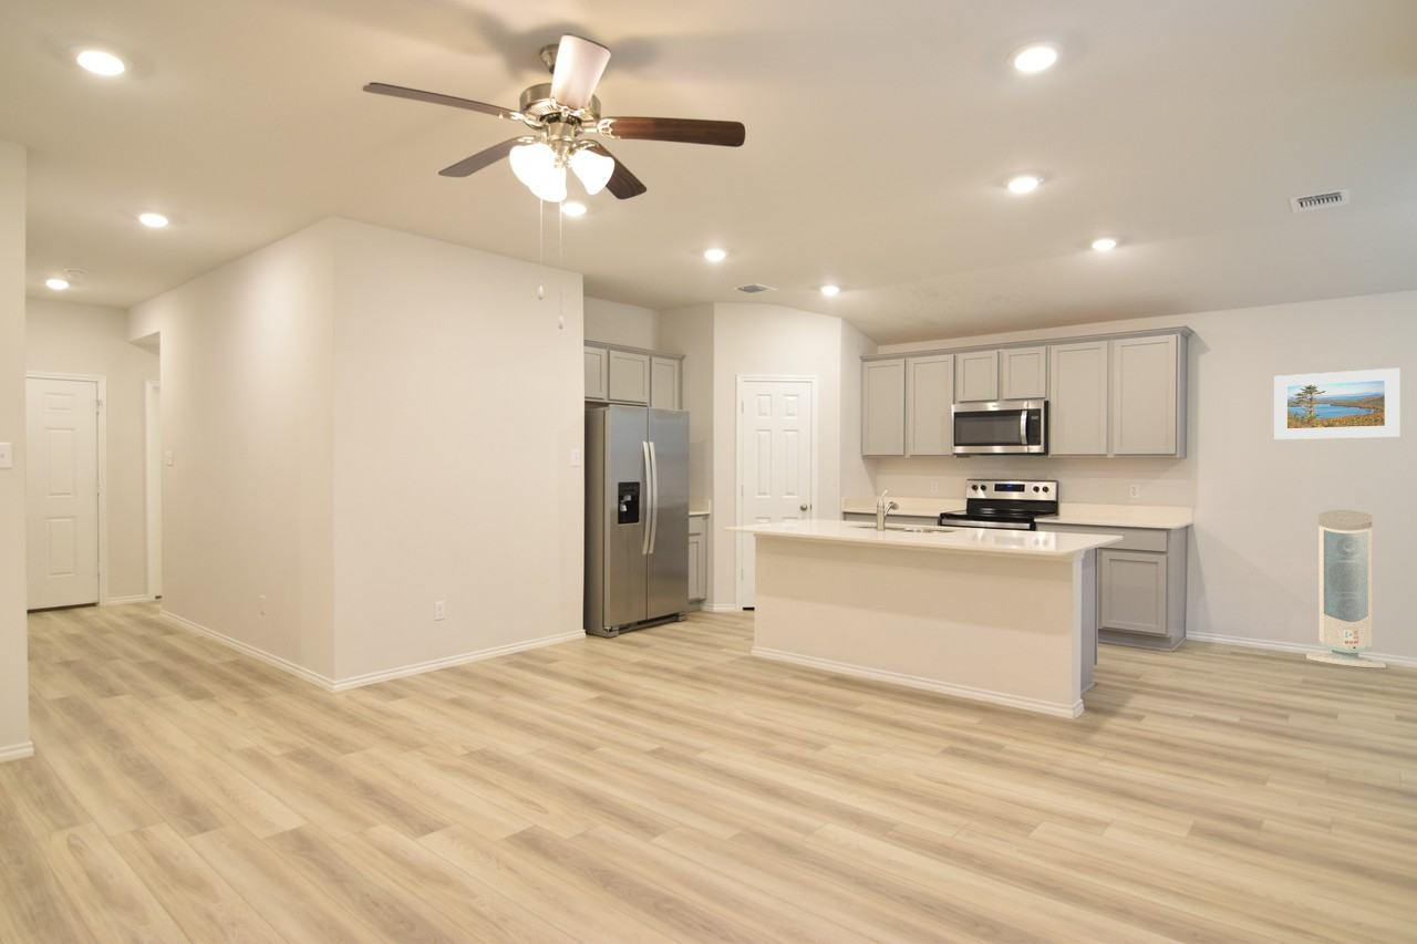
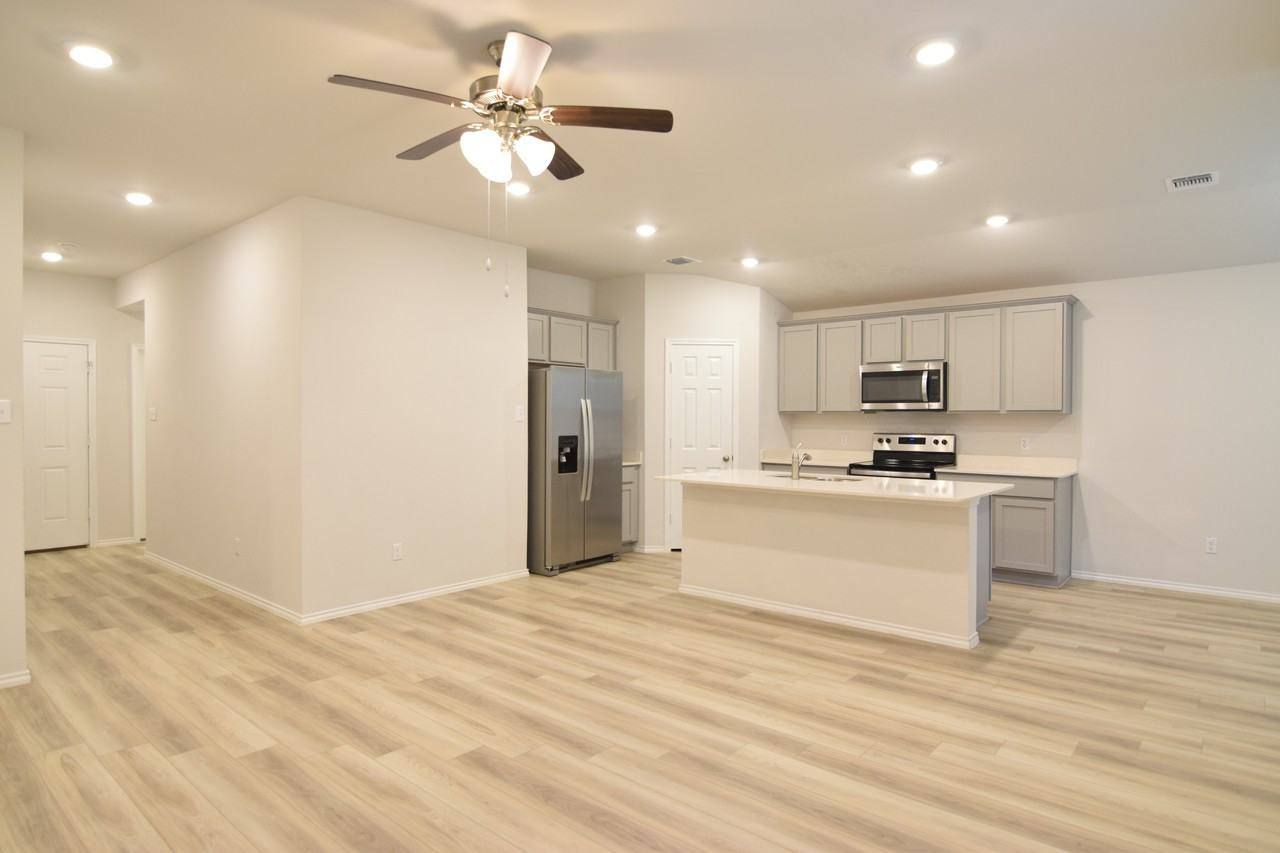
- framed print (1334, 405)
- air purifier (1344, 585)
